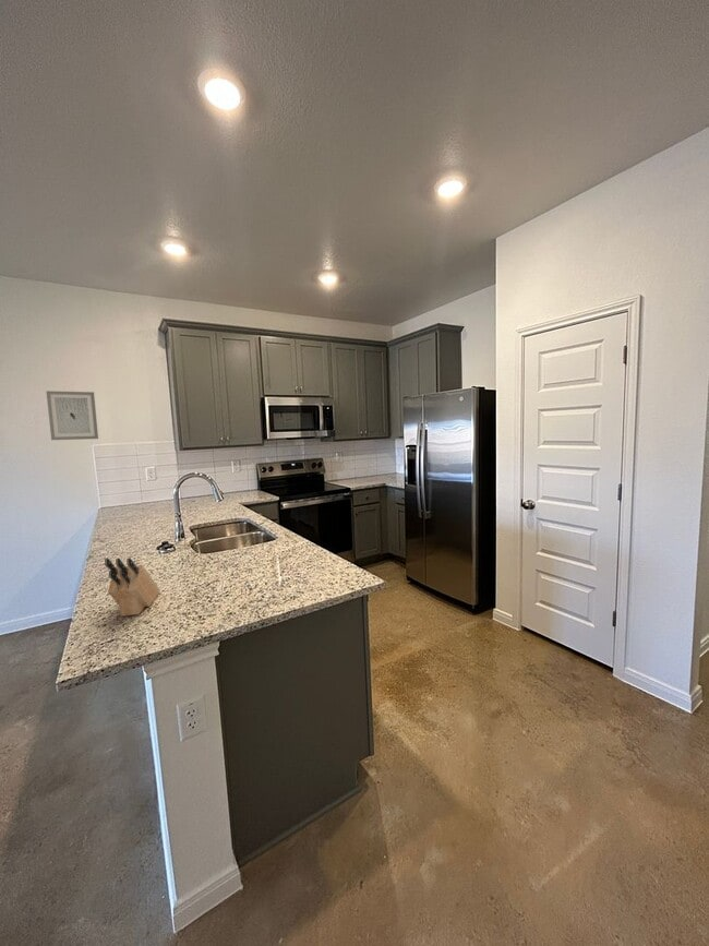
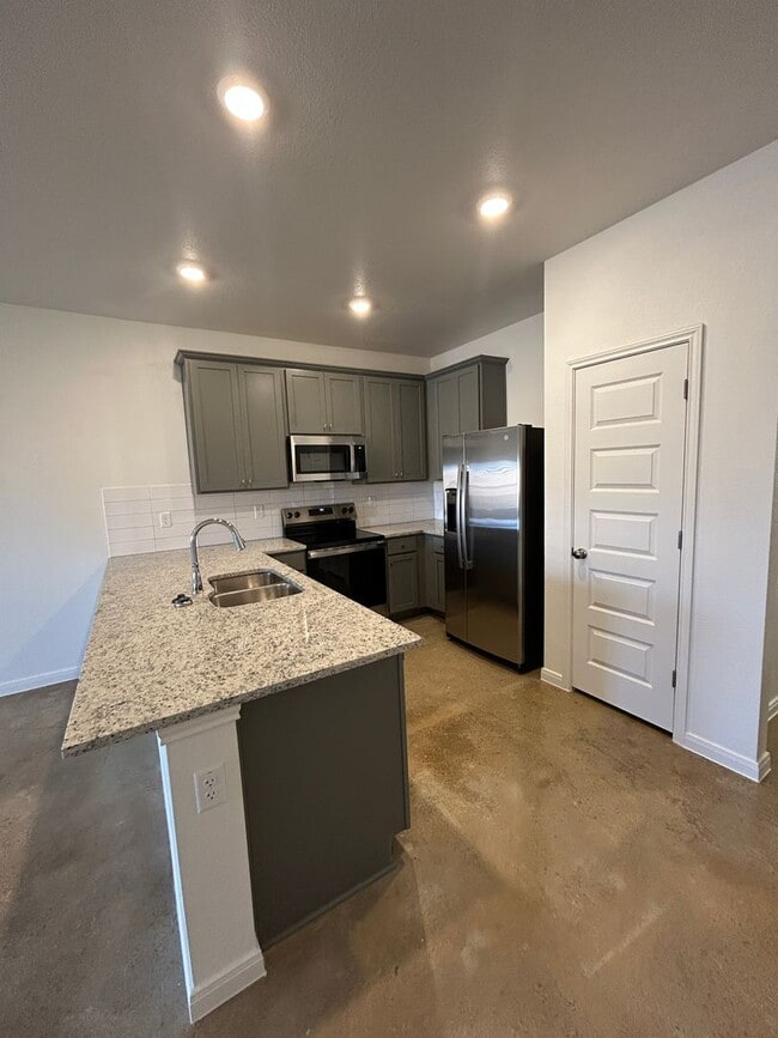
- knife block (132, 578)
- wall art (73, 416)
